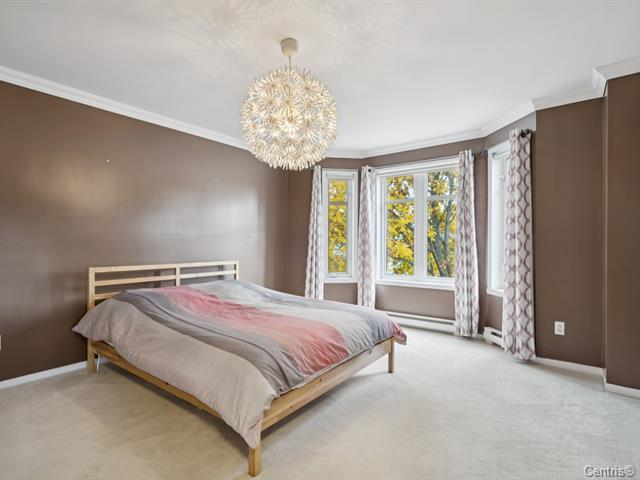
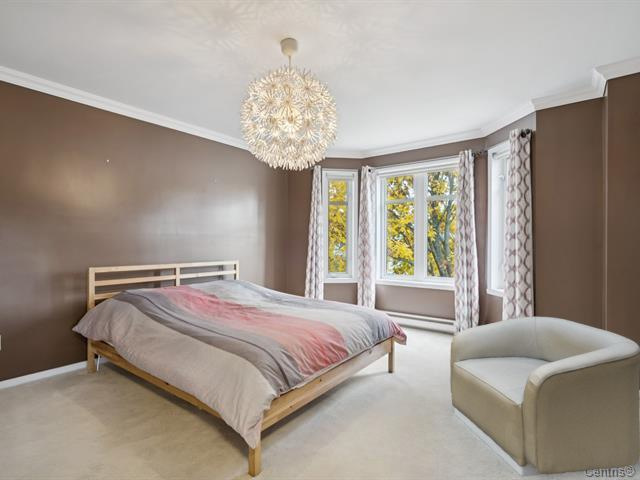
+ armchair (535, 380)
